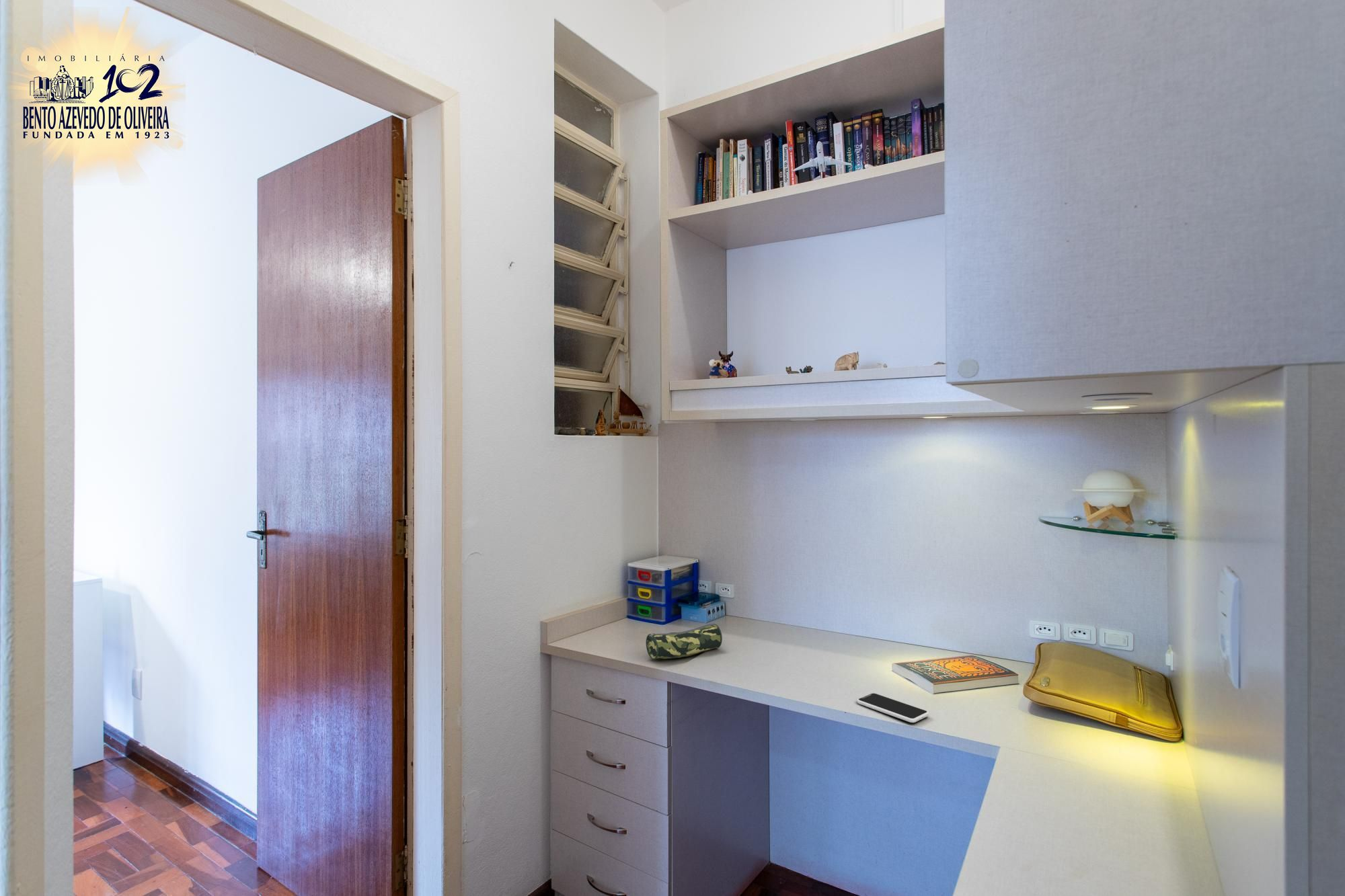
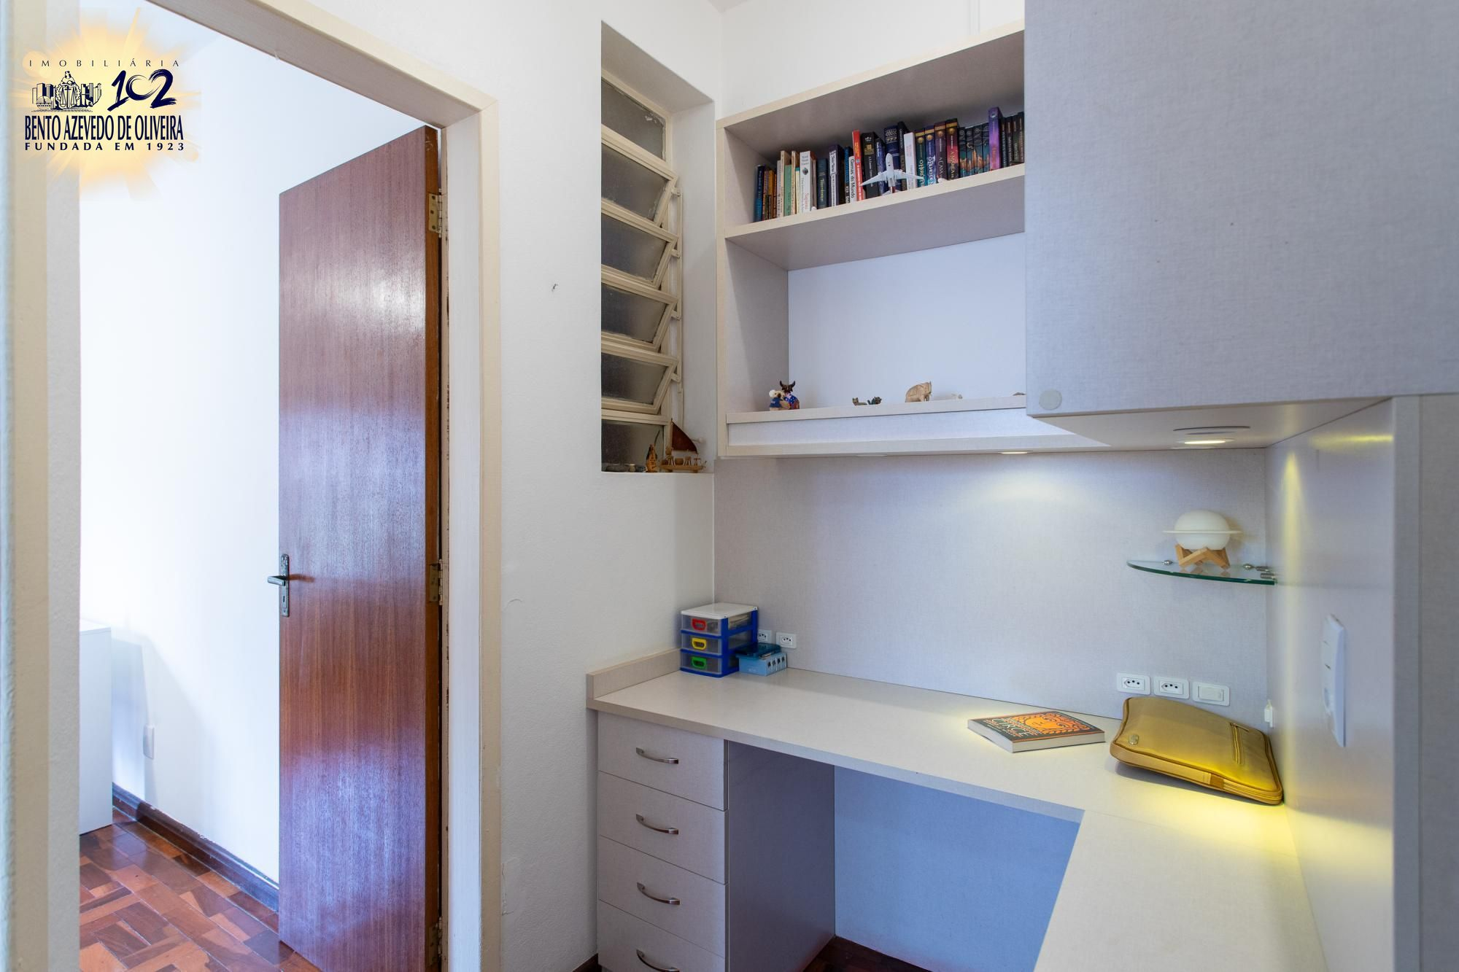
- pencil case (683, 642)
- smartphone (892, 707)
